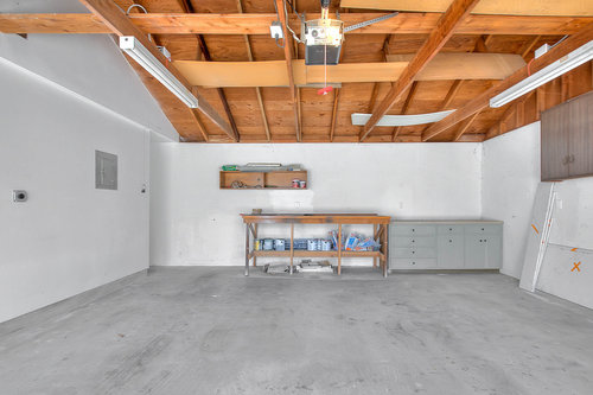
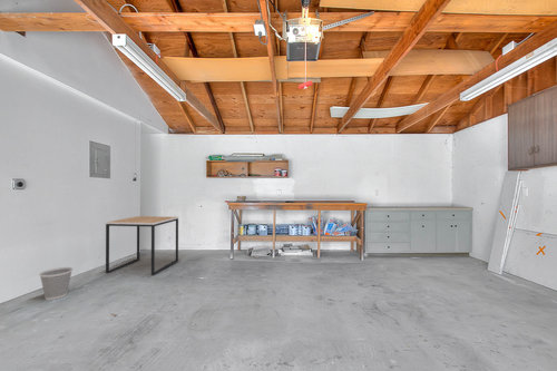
+ side table (138, 243)
+ wastebasket (56, 283)
